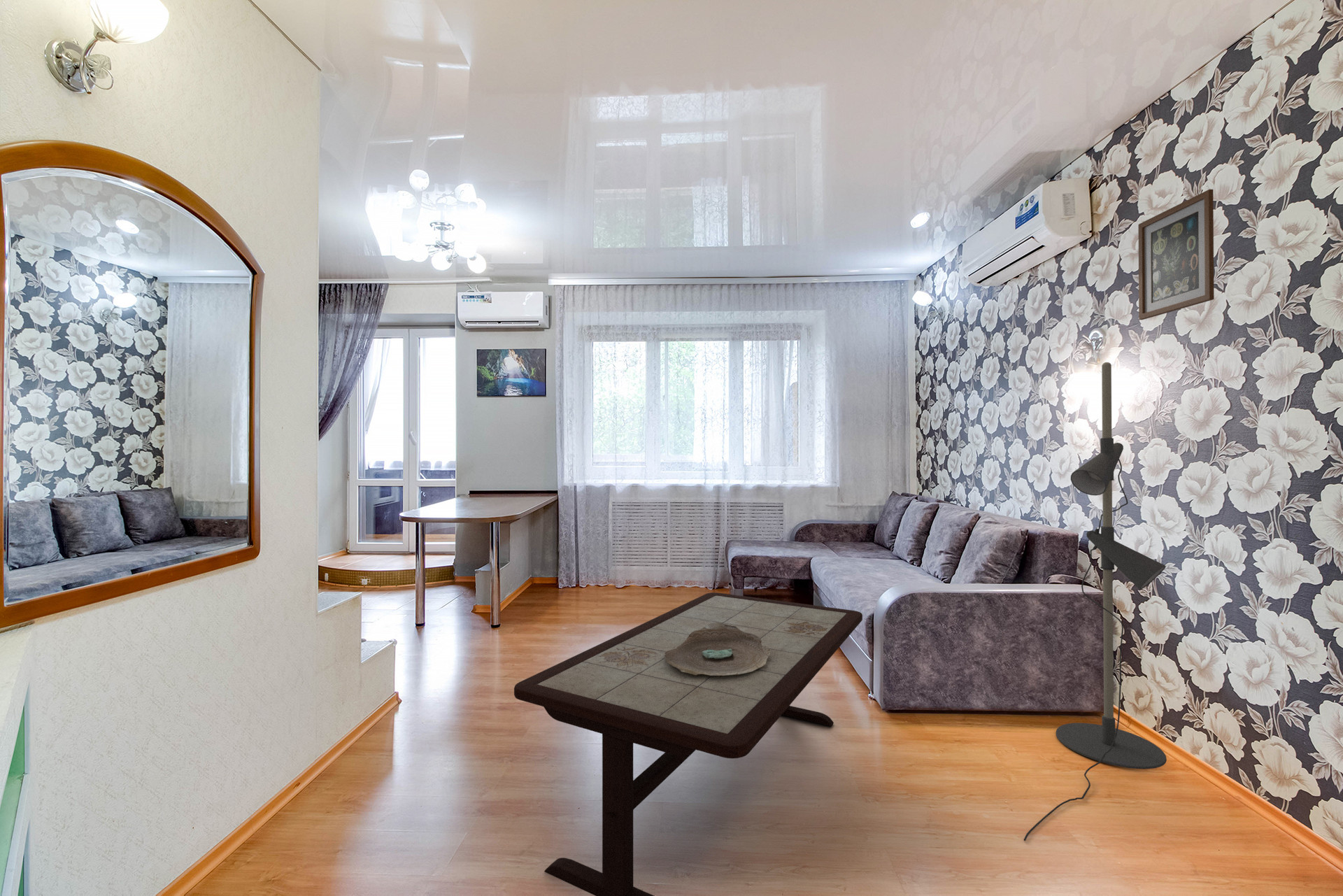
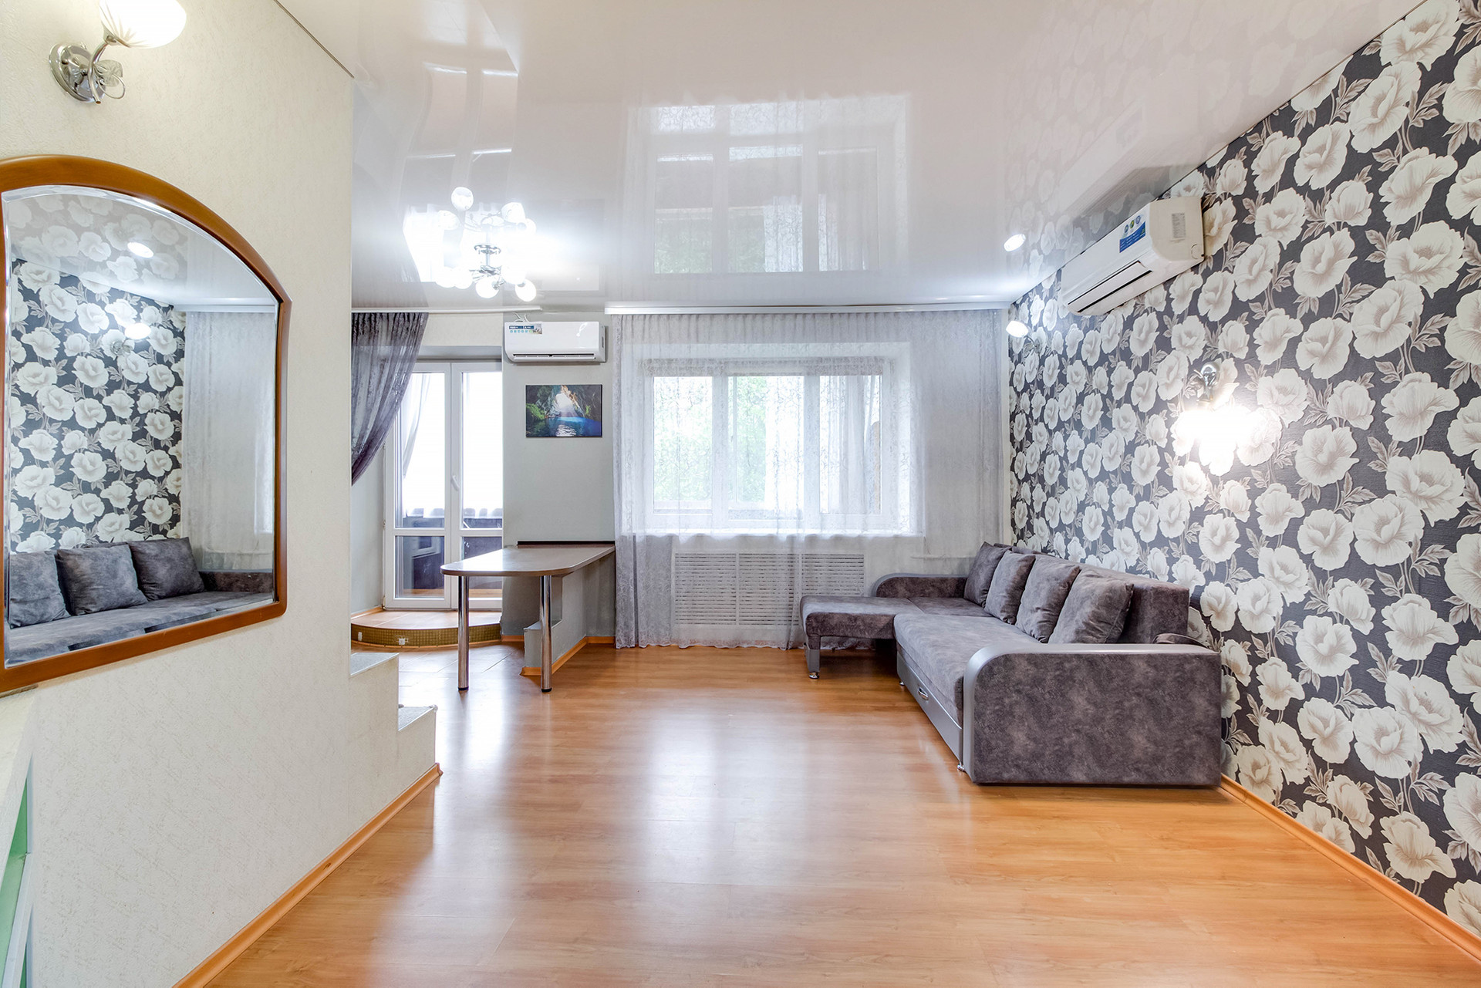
- wall art (1173, 259)
- floor lamp (1088, 568)
- decorative bowl (717, 648)
- coffee table (720, 711)
